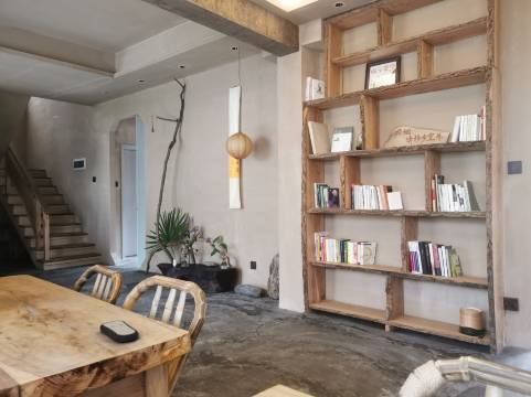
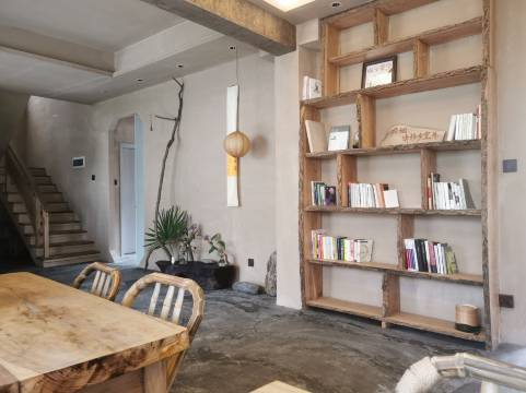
- remote control (119, 330)
